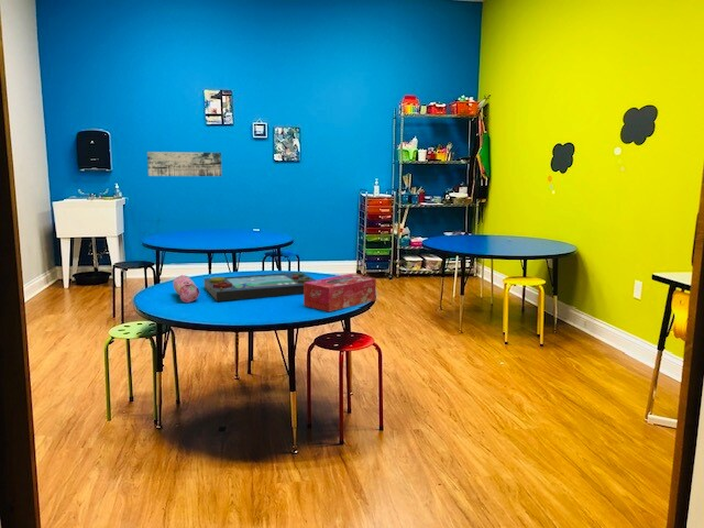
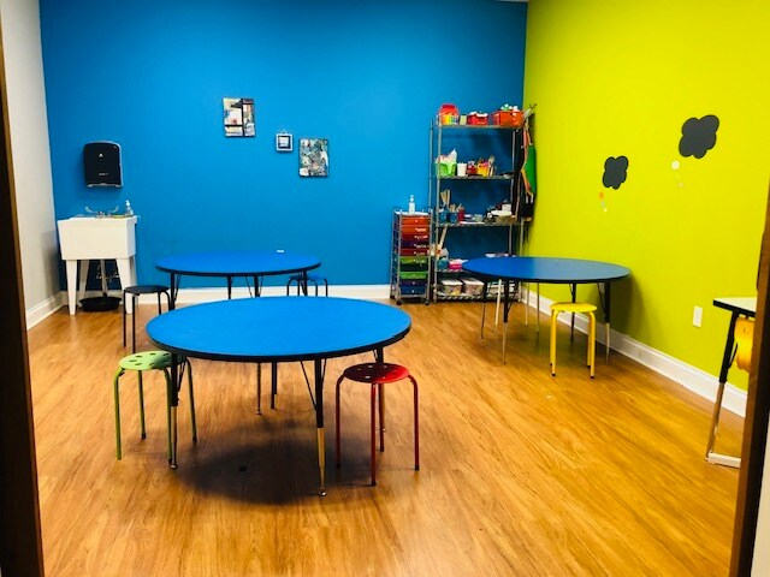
- pencil case (186, 287)
- wall art (185, 164)
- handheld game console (262, 284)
- tissue box (340, 292)
